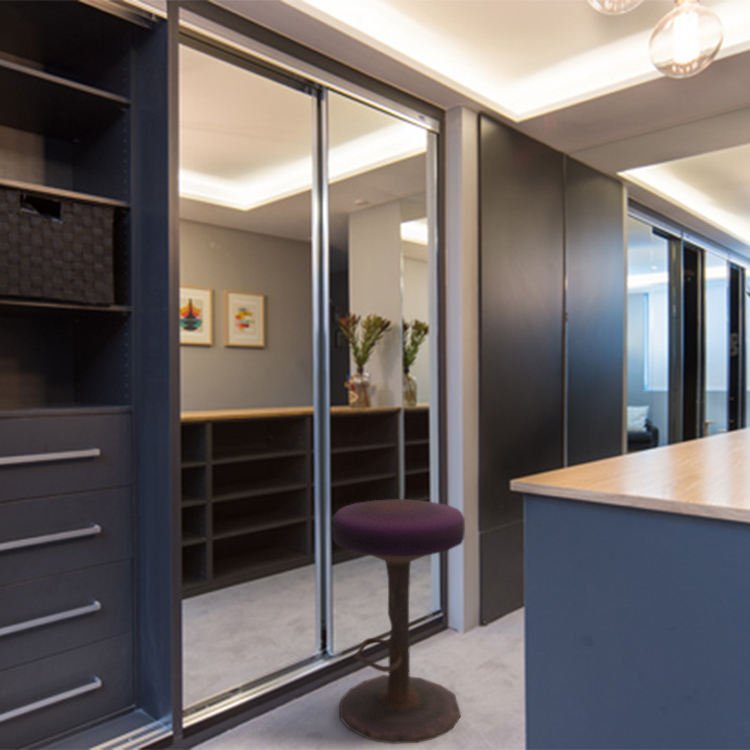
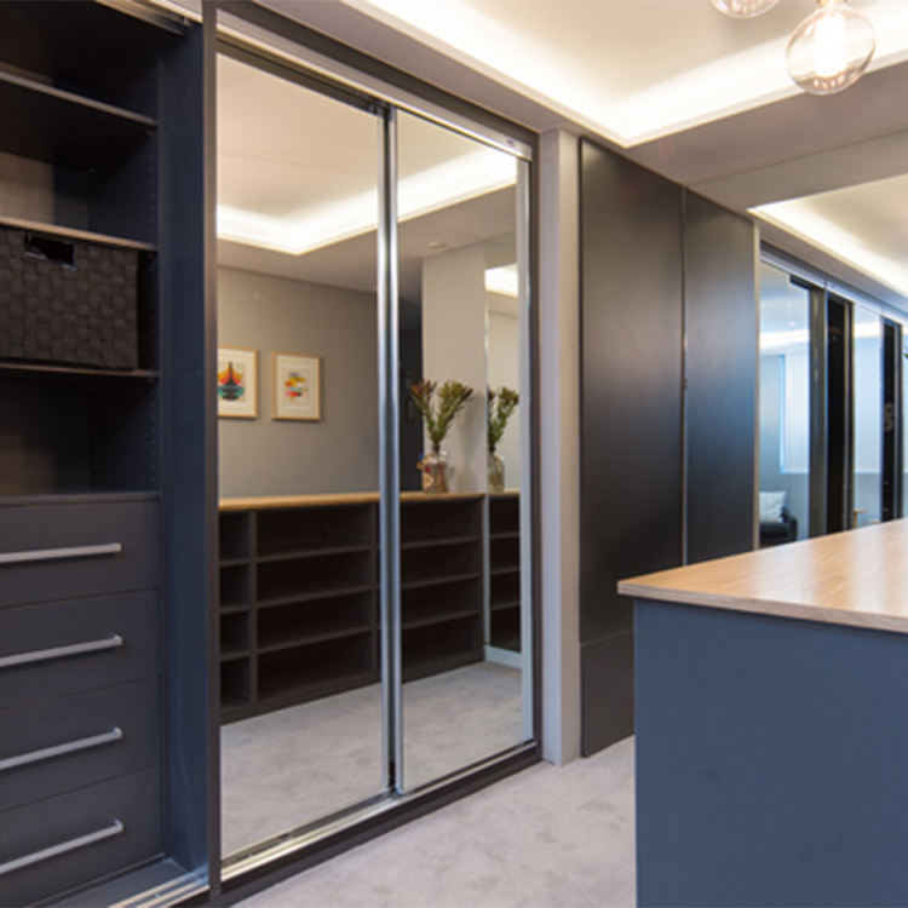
- stool (398, 606)
